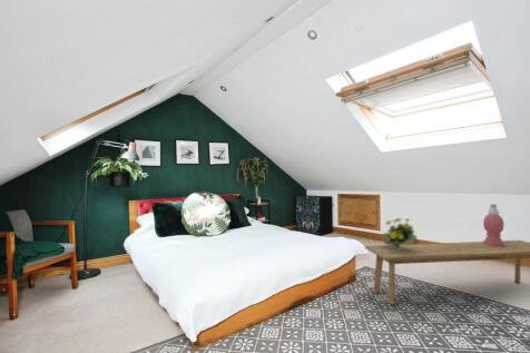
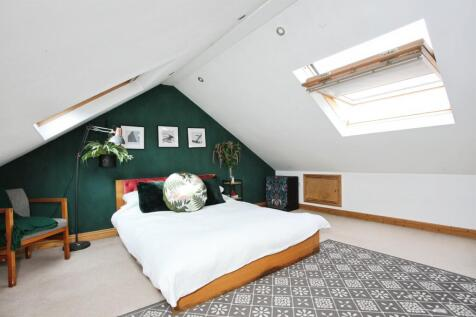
- table lamp (493, 224)
- flowering plant (400, 233)
- bench (459, 261)
